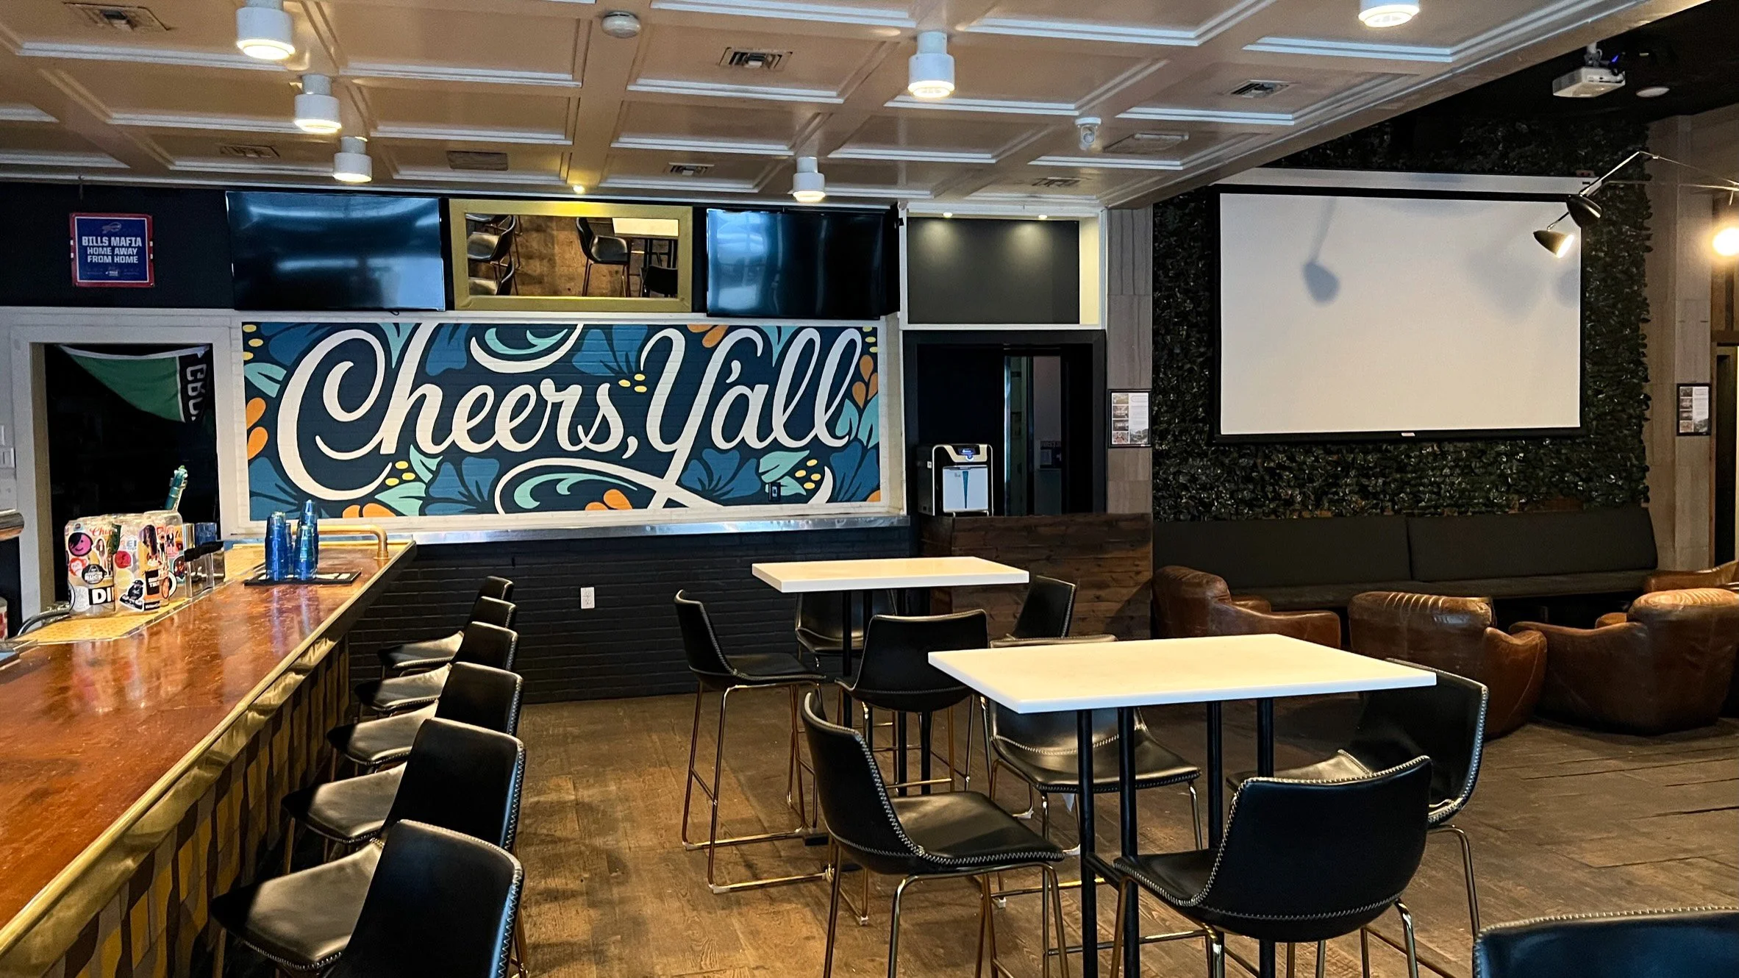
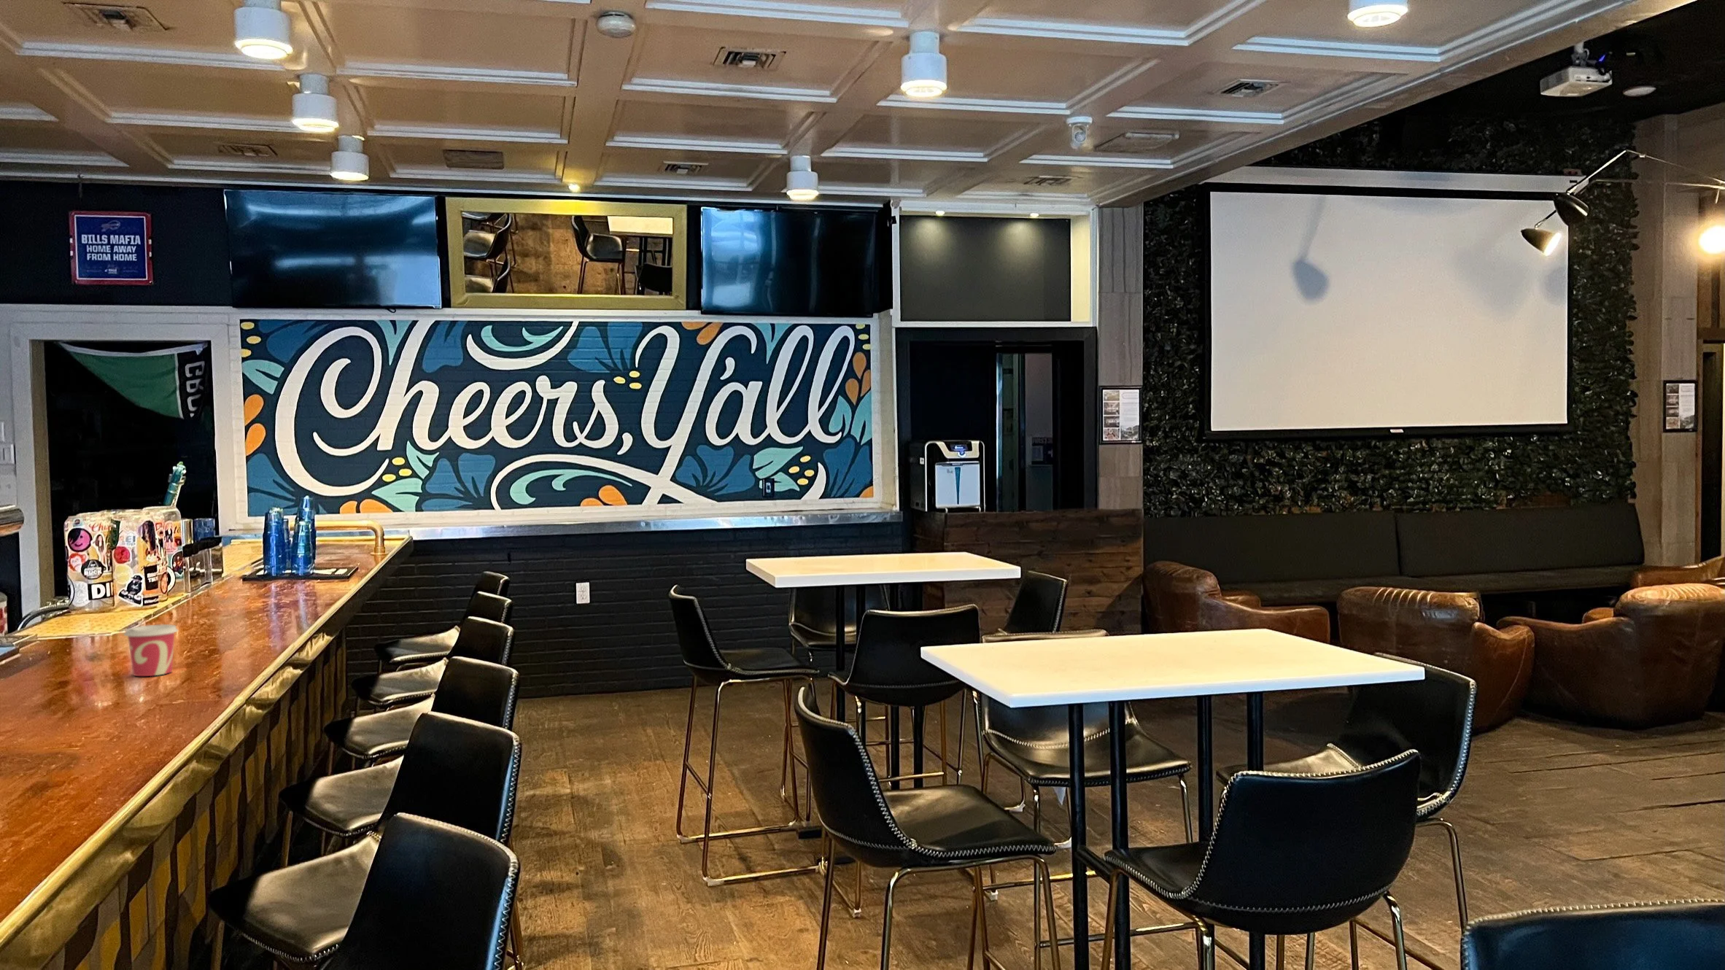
+ cup (152, 650)
